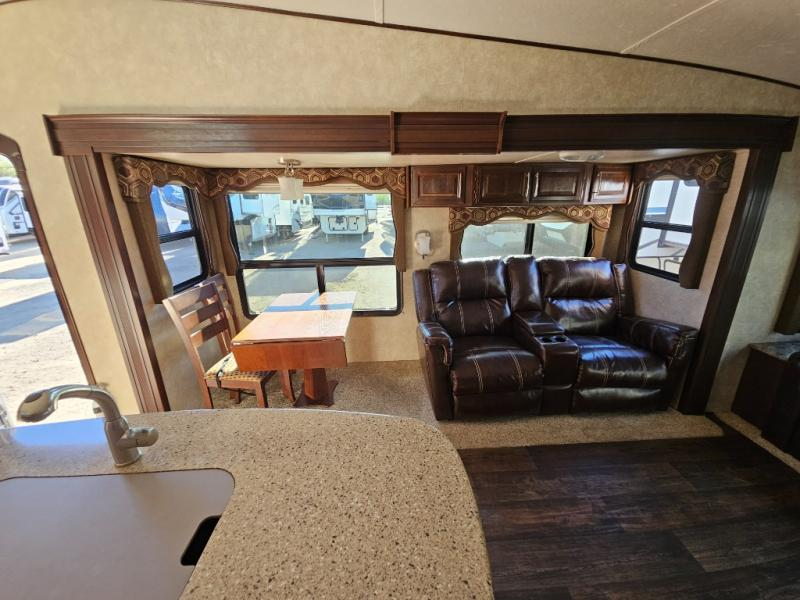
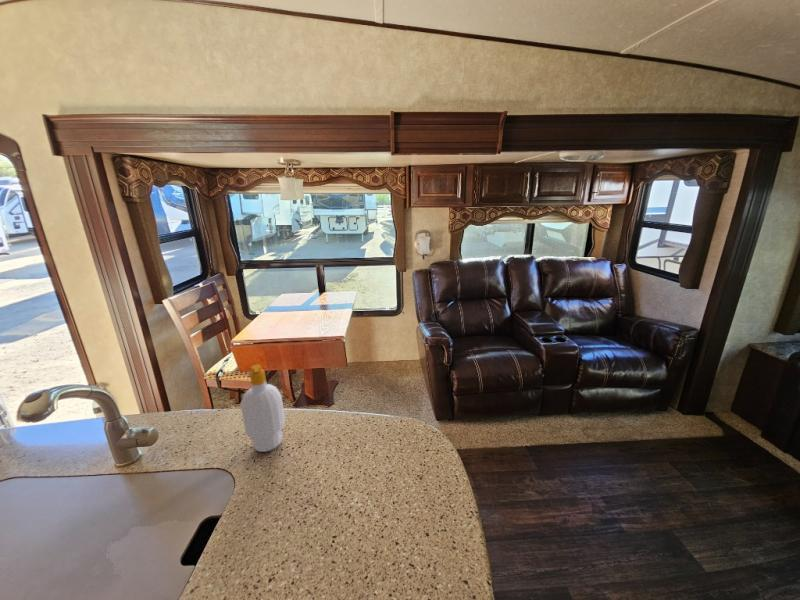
+ soap bottle (262, 406)
